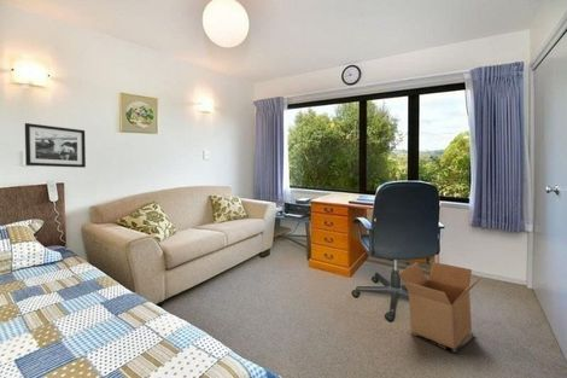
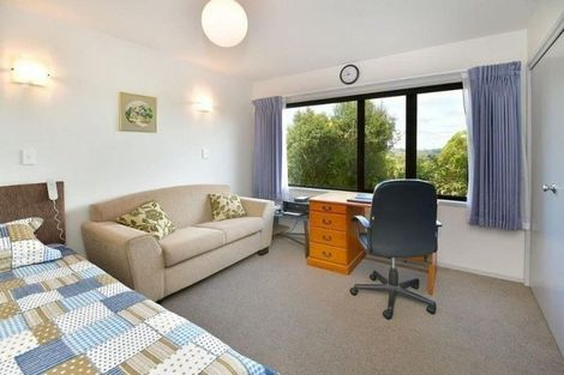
- cardboard box (437, 303)
- picture frame (57, 146)
